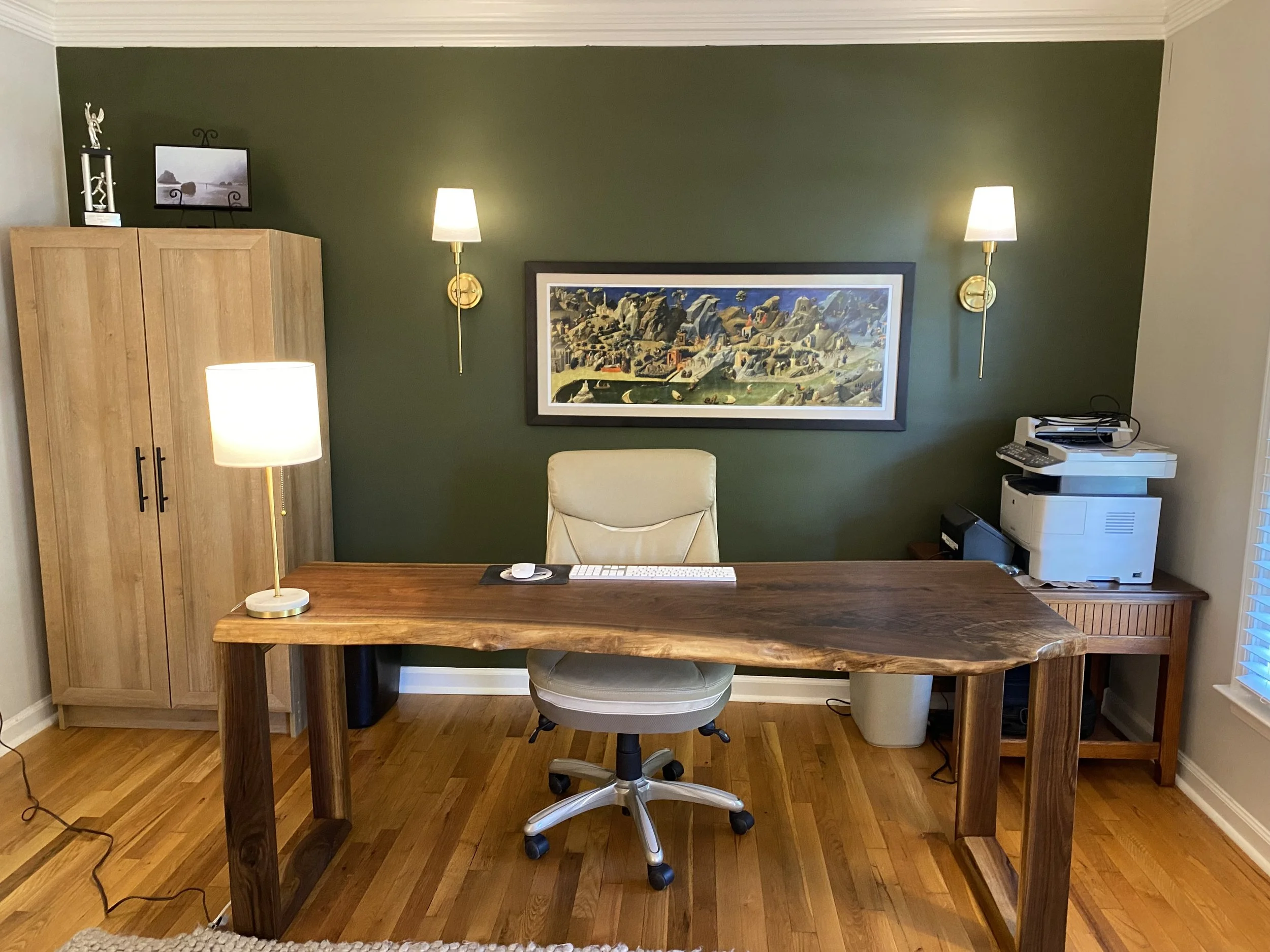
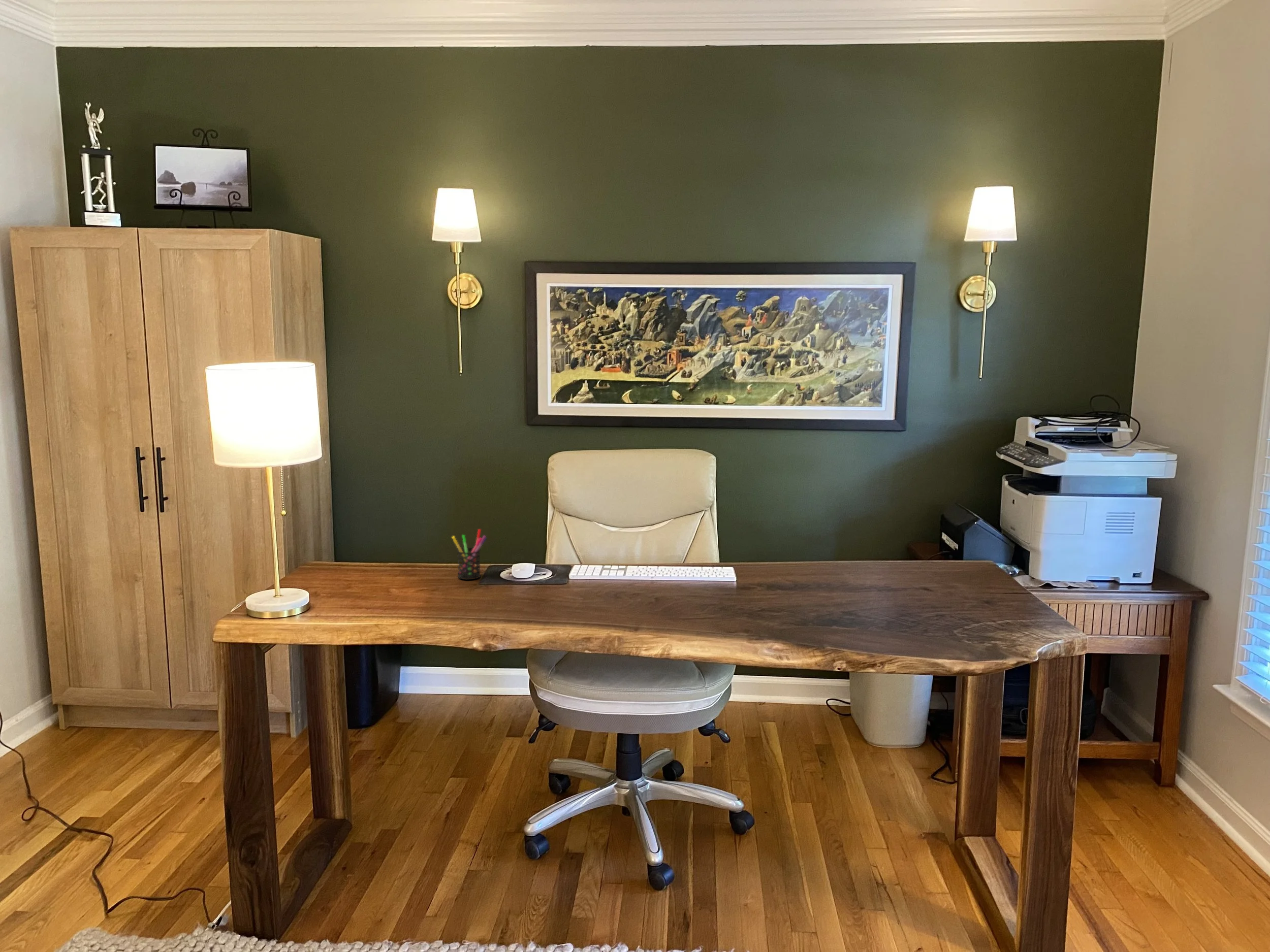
+ pen holder (469, 553)
